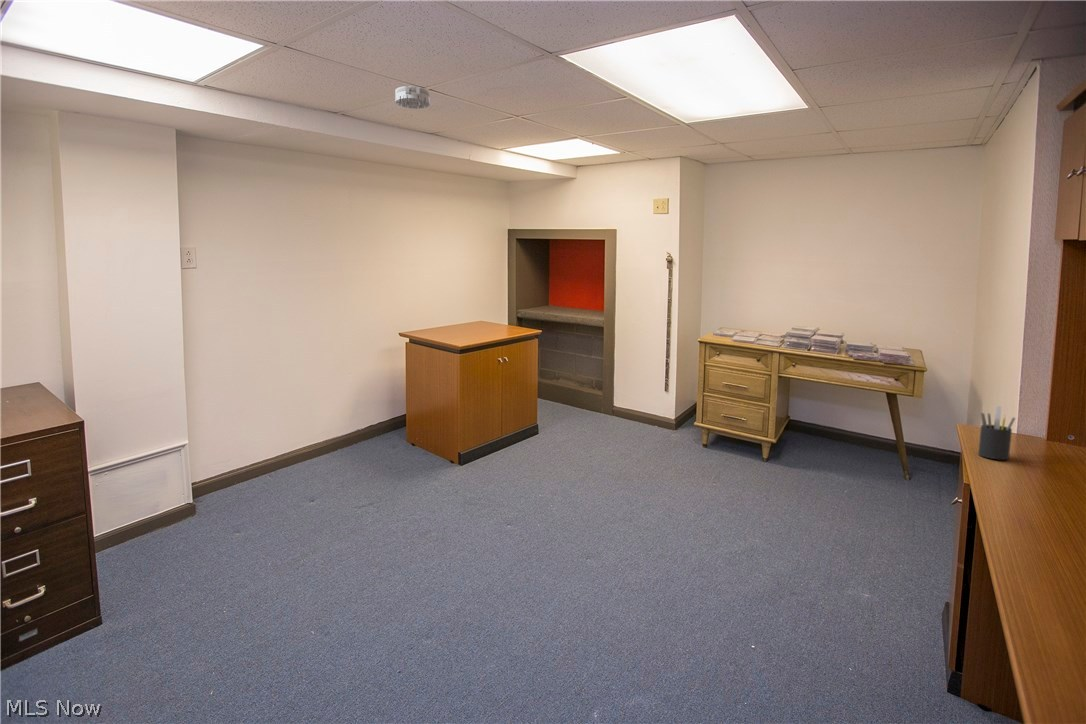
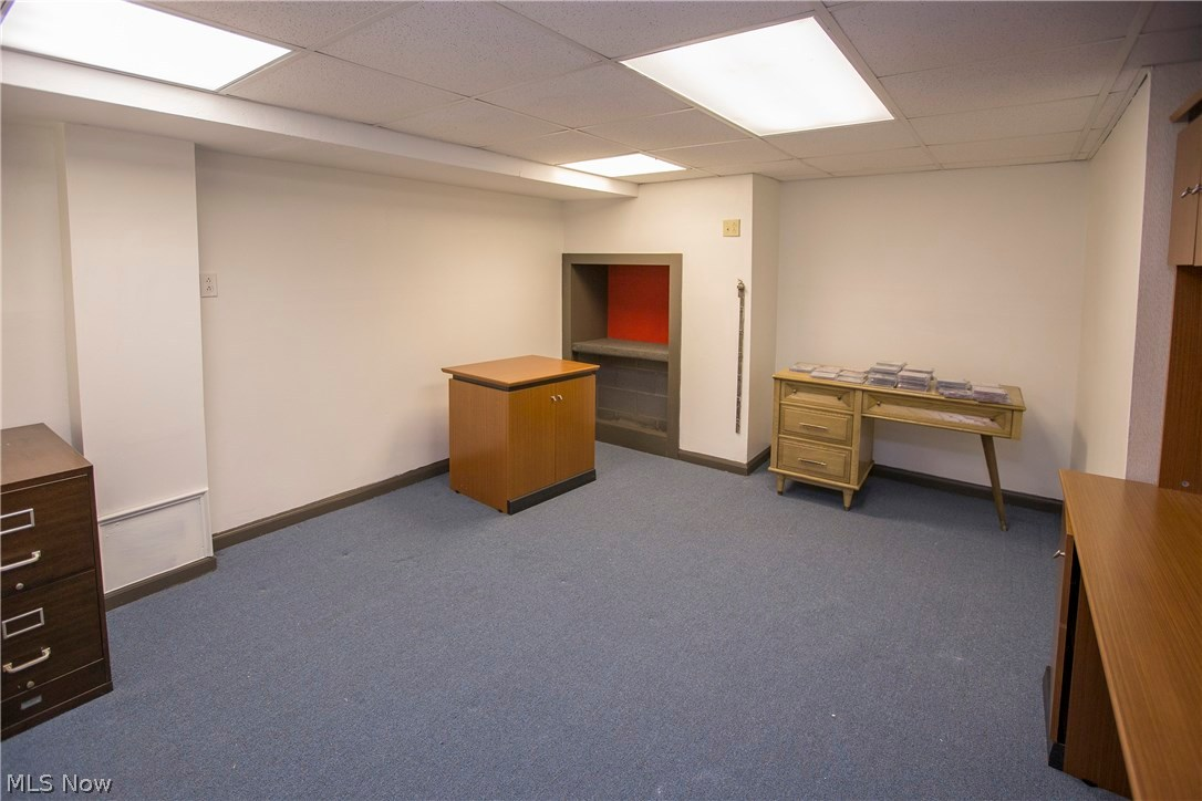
- pen holder (995, 432)
- smoke detector (412, 96)
